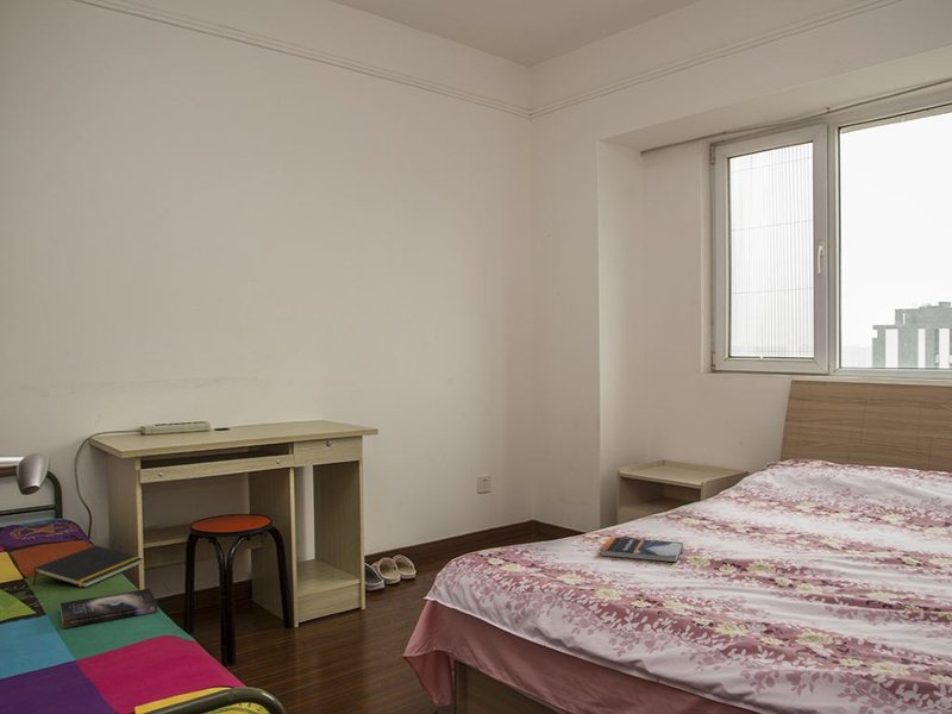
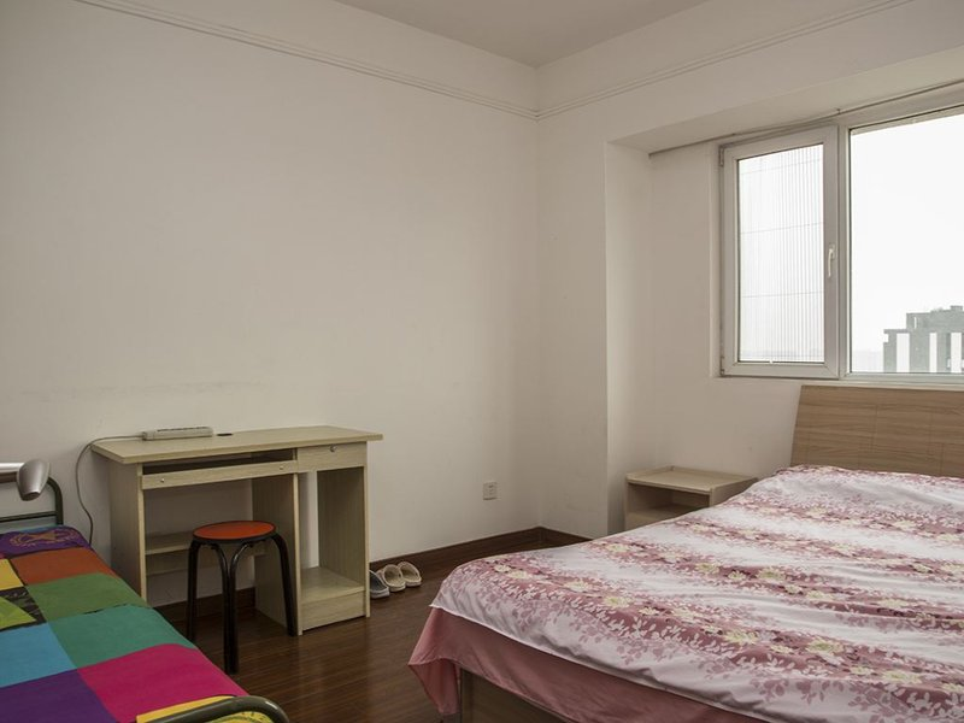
- book (108, 607)
- notepad (90, 564)
- book (641, 549)
